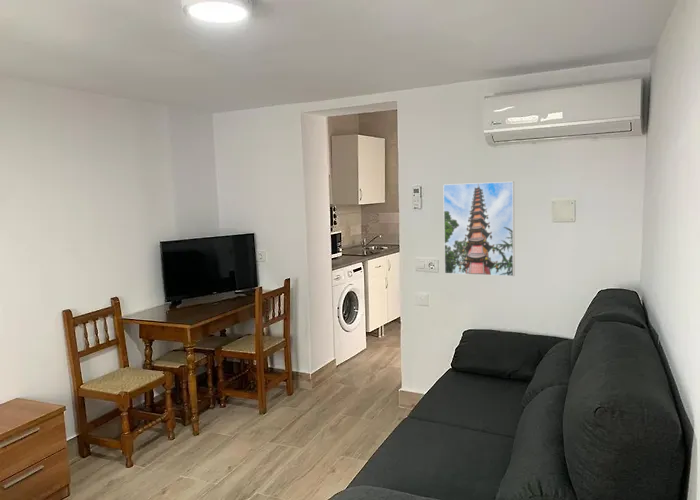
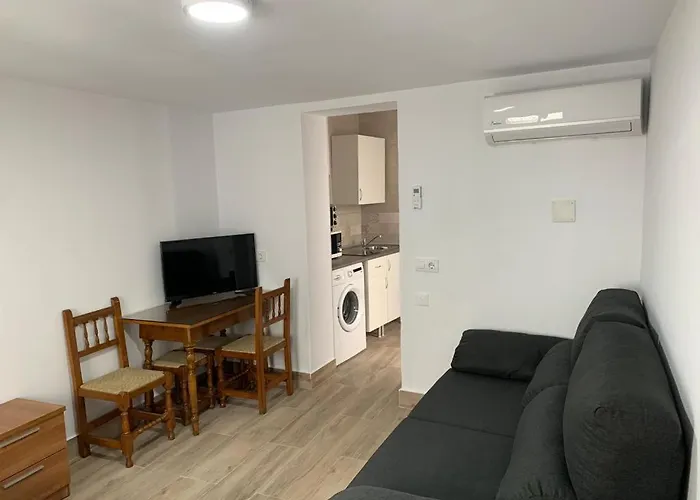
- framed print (478, 229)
